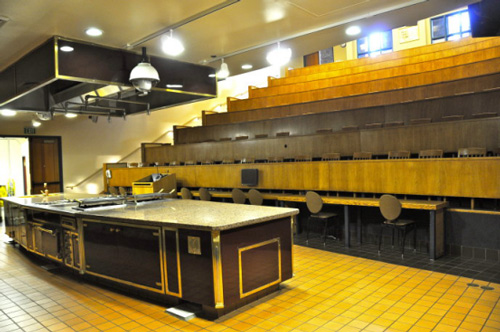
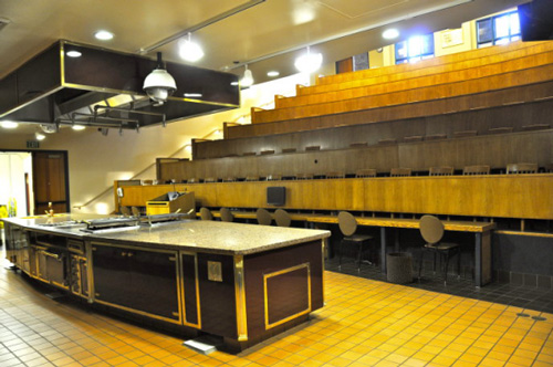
+ waste bin (399, 266)
